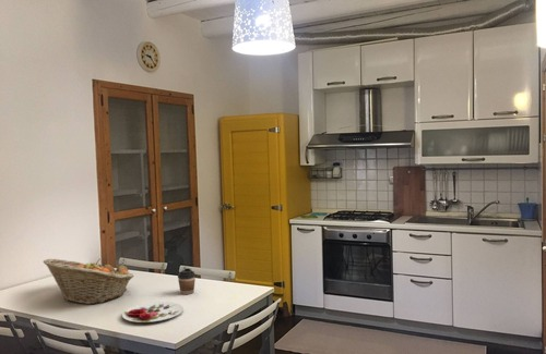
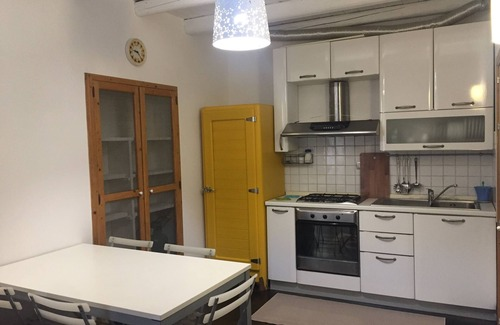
- fruit basket (88, 276)
- plate (153, 310)
- coffee cup (187, 281)
